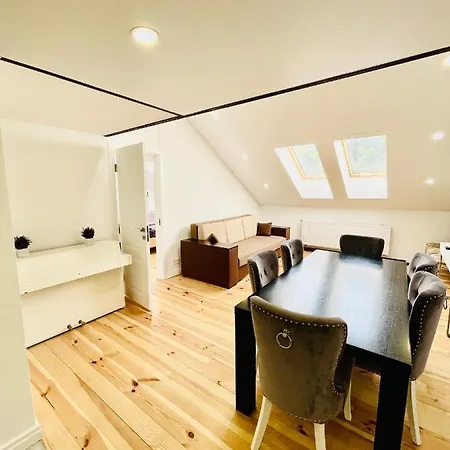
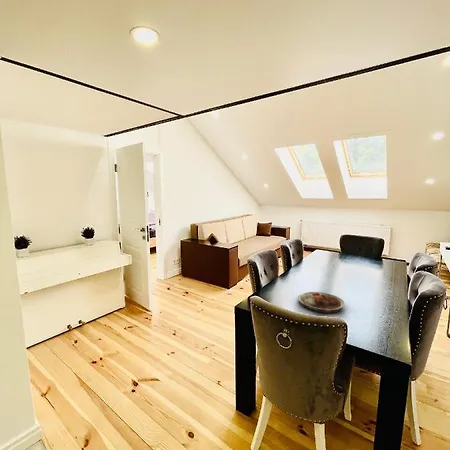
+ plate (320, 300)
